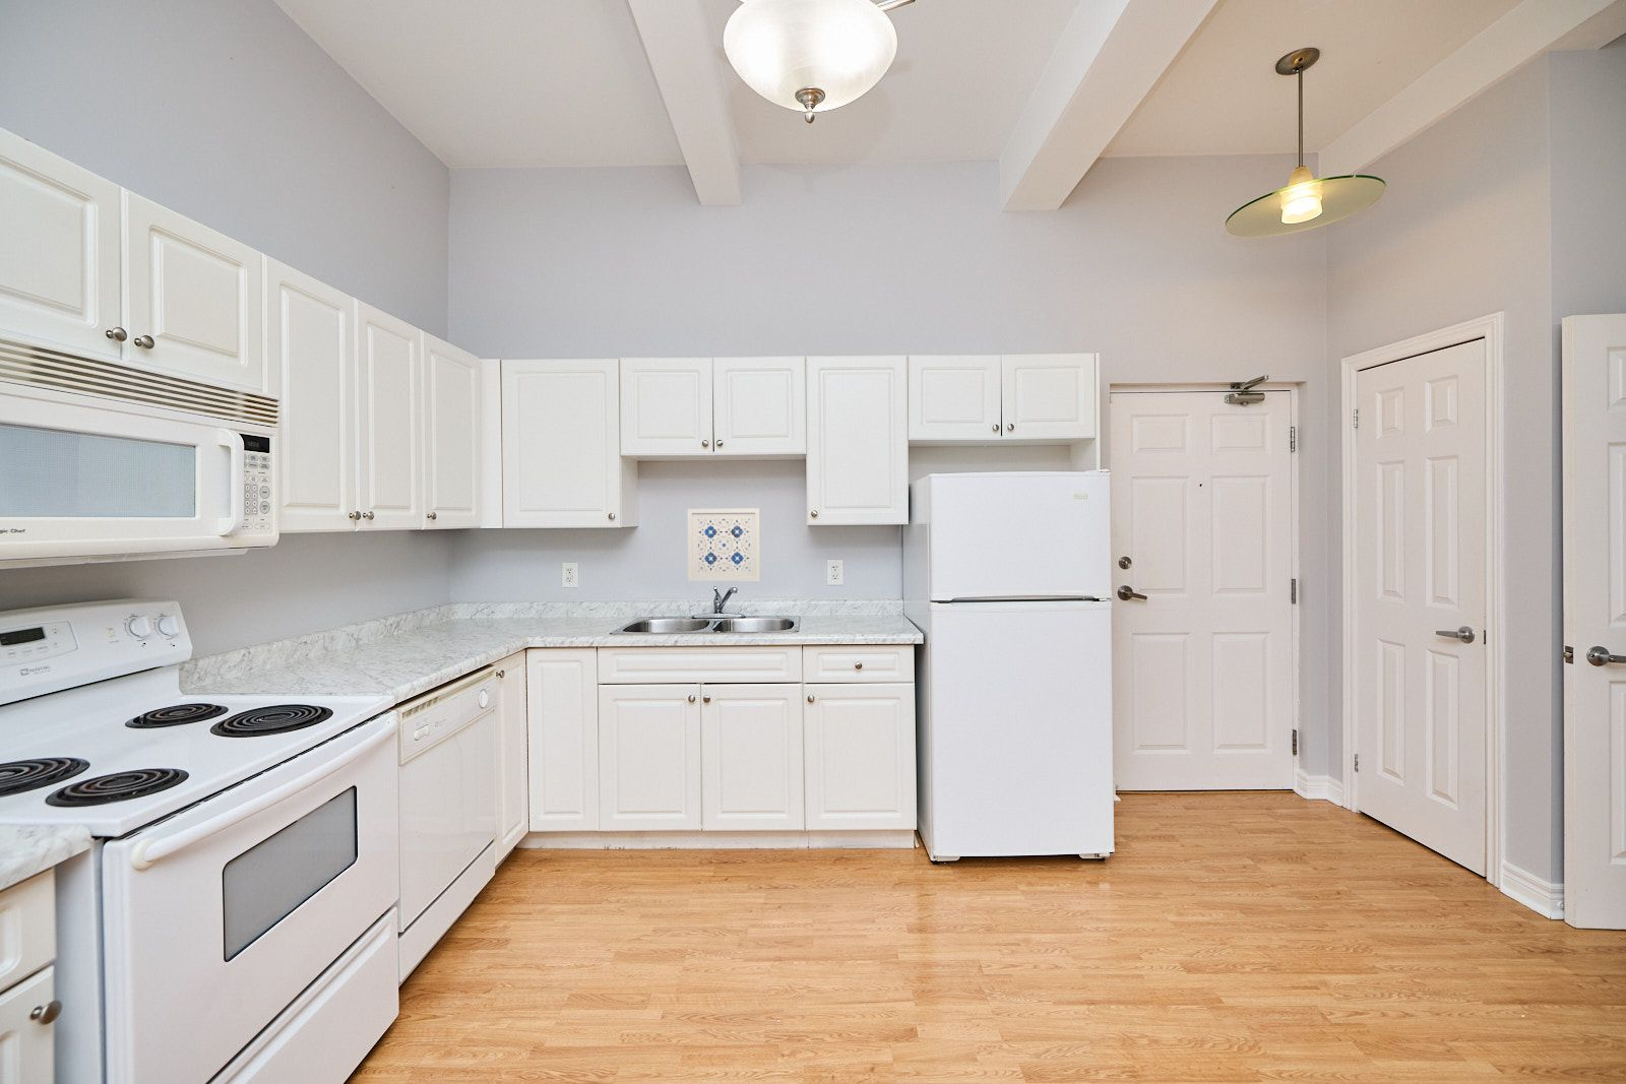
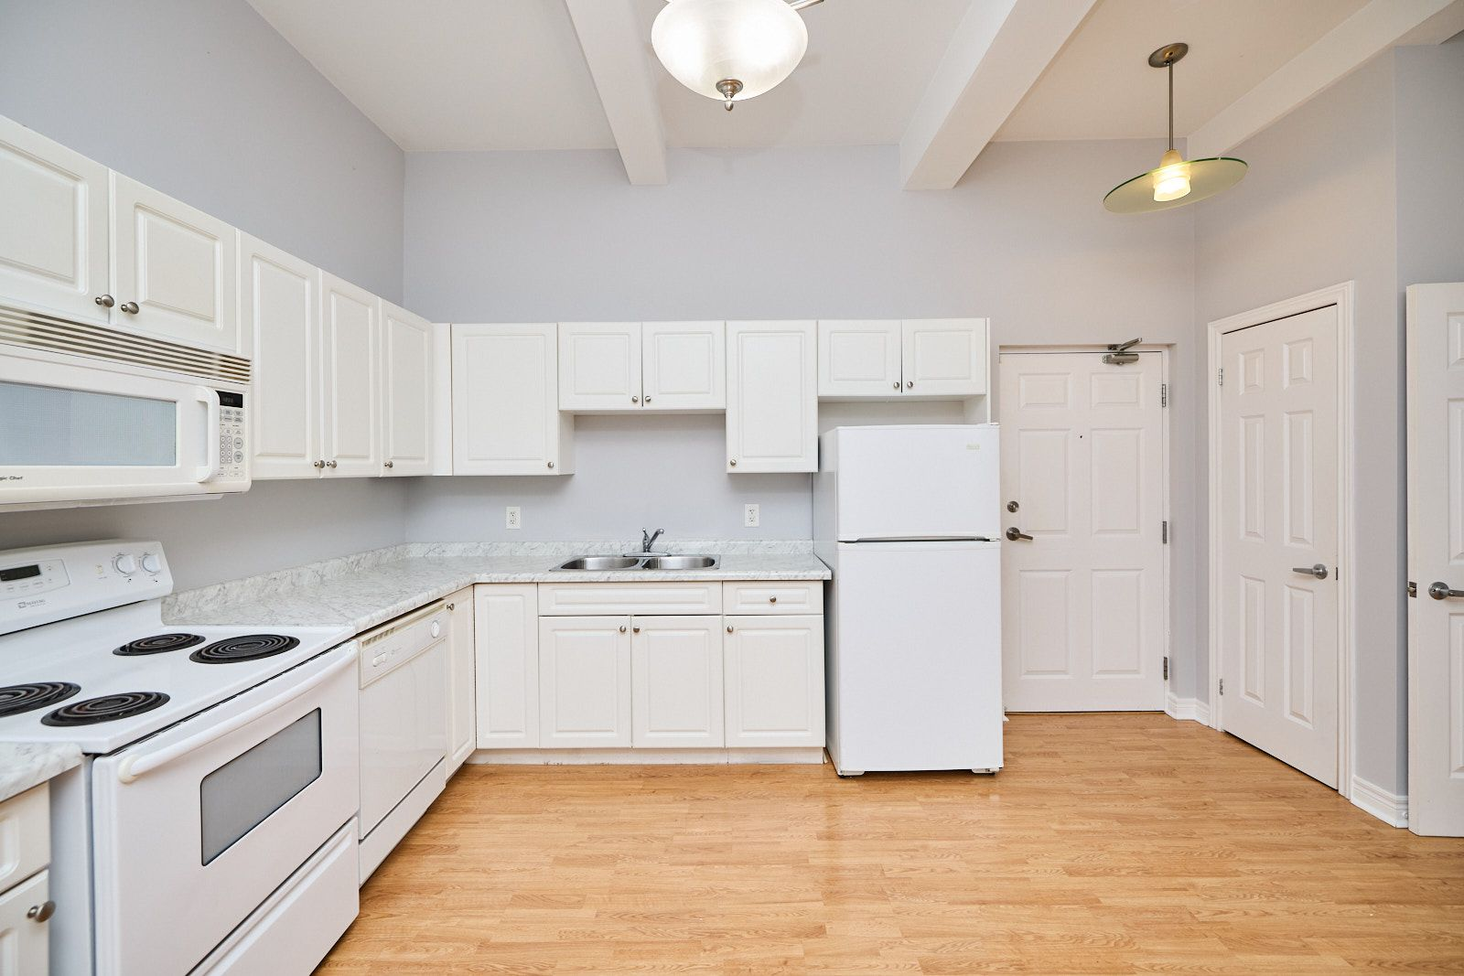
- wall art (723, 544)
